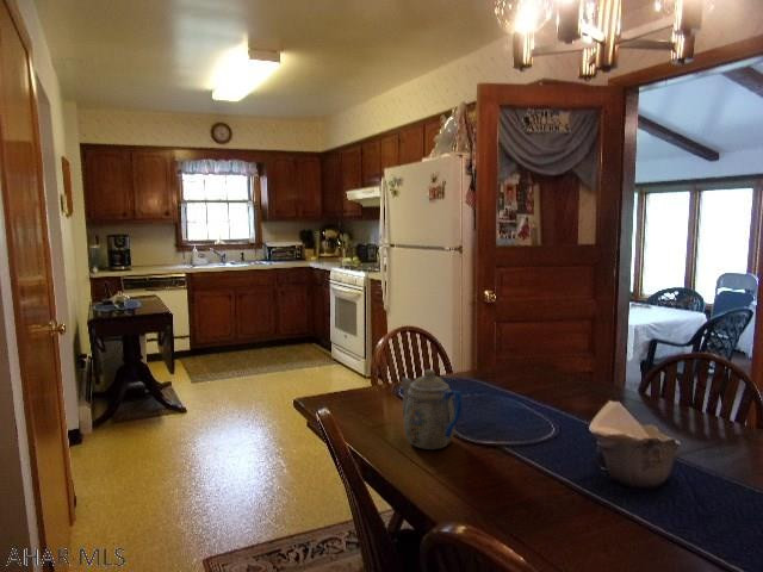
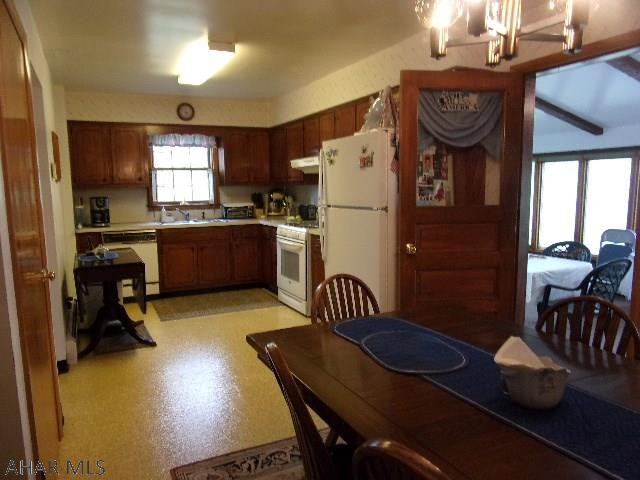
- teapot (429, 406)
